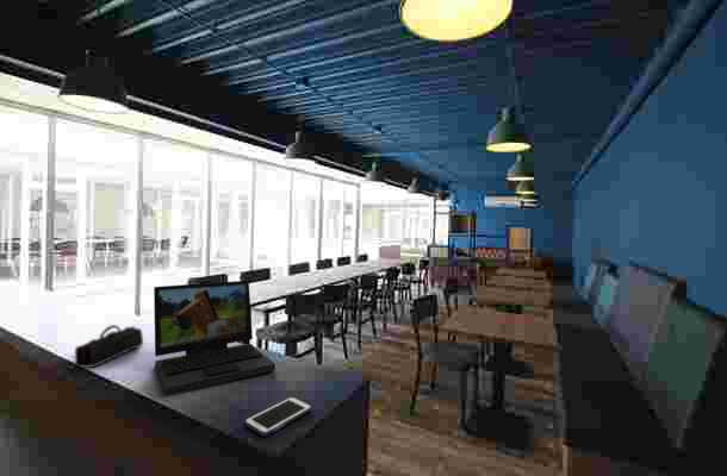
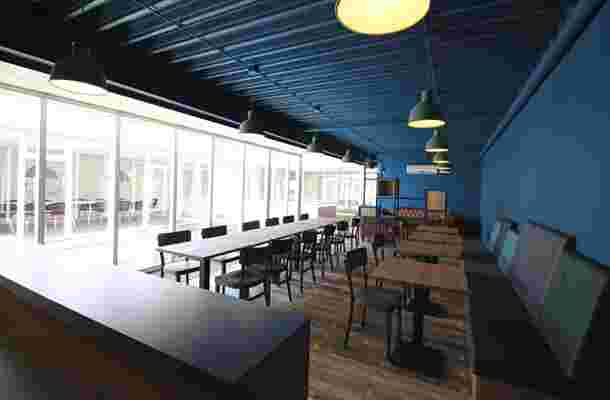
- laptop (213, 326)
- cell phone (279, 414)
- pencil case (111, 339)
